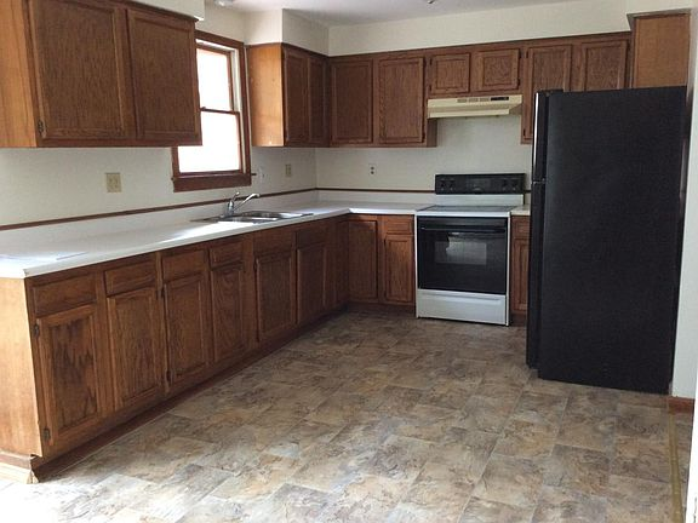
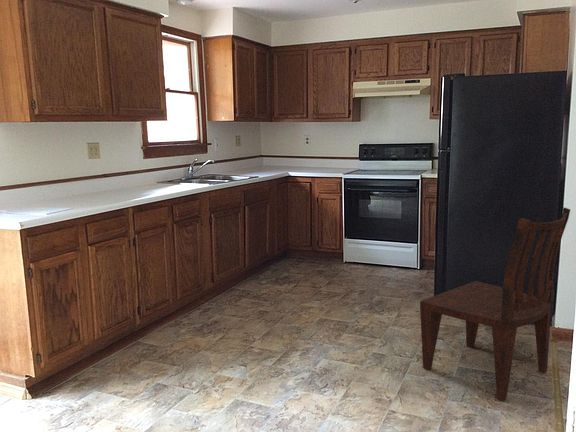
+ dining chair (490, 291)
